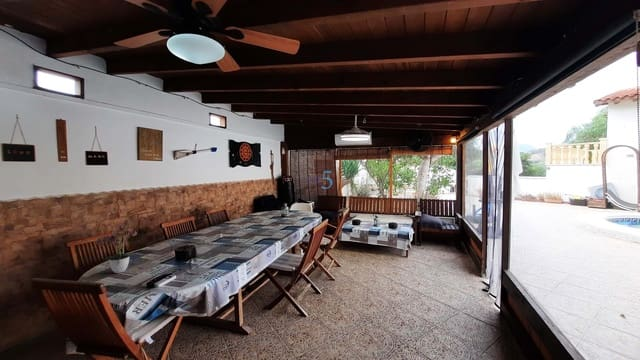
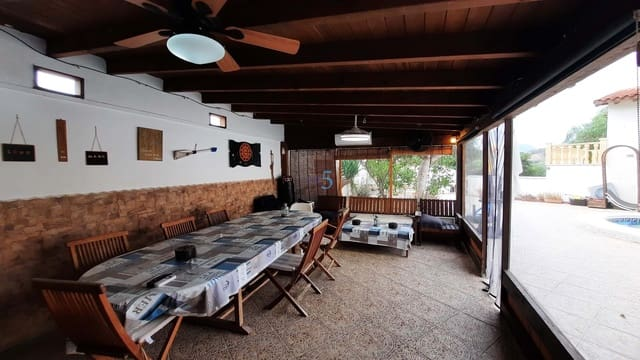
- flower arrangement (117, 245)
